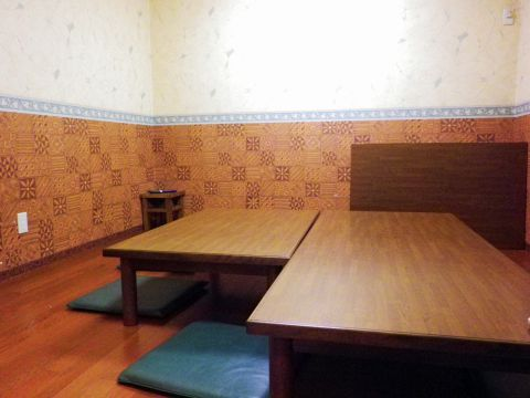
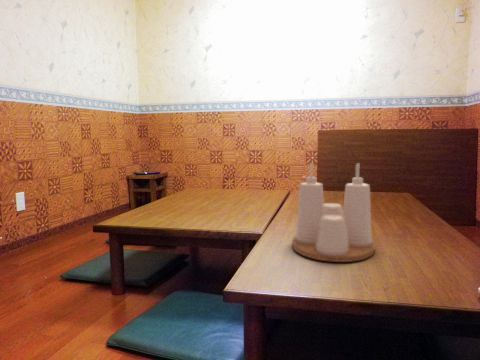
+ condiment set (333, 204)
